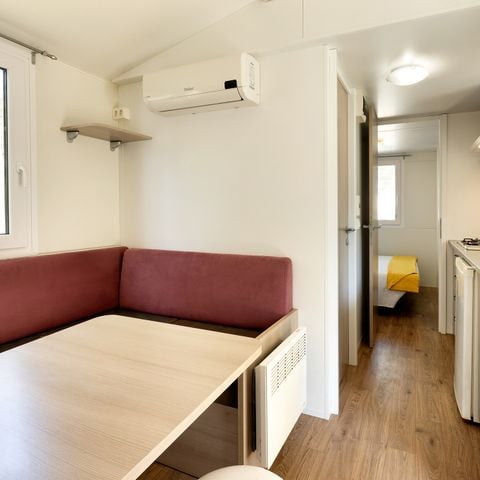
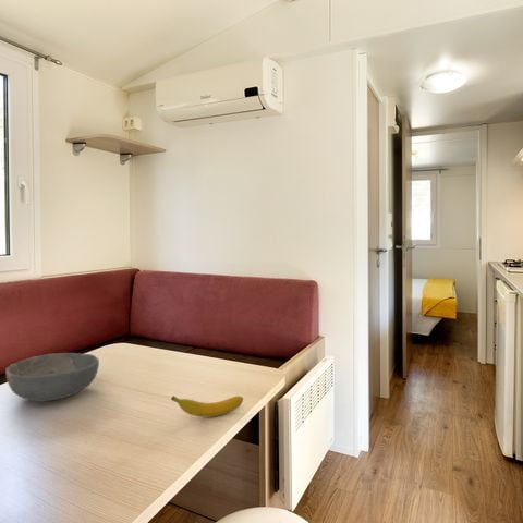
+ banana (208, 403)
+ bowl (54, 379)
